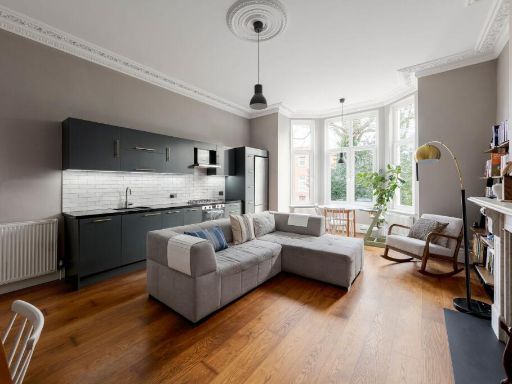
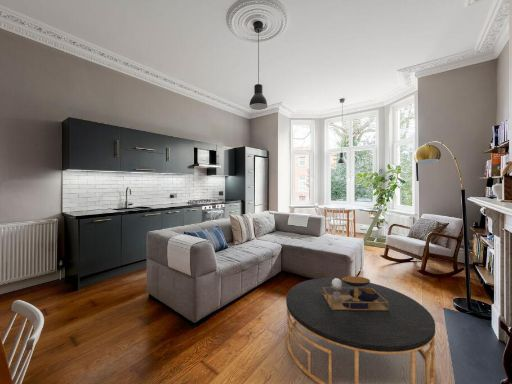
+ coffee table (352, 311)
